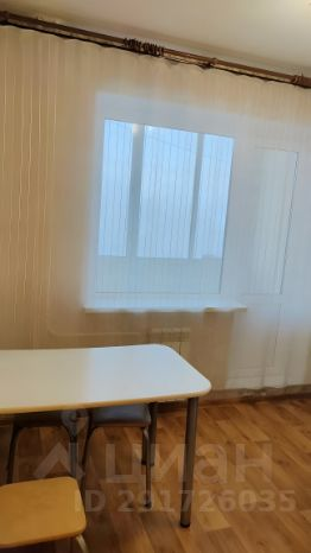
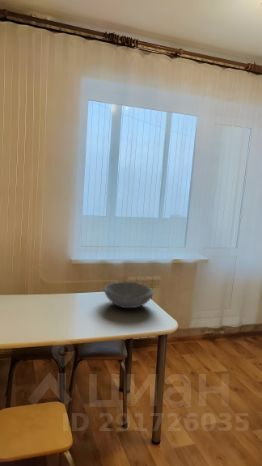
+ bowl (128, 297)
